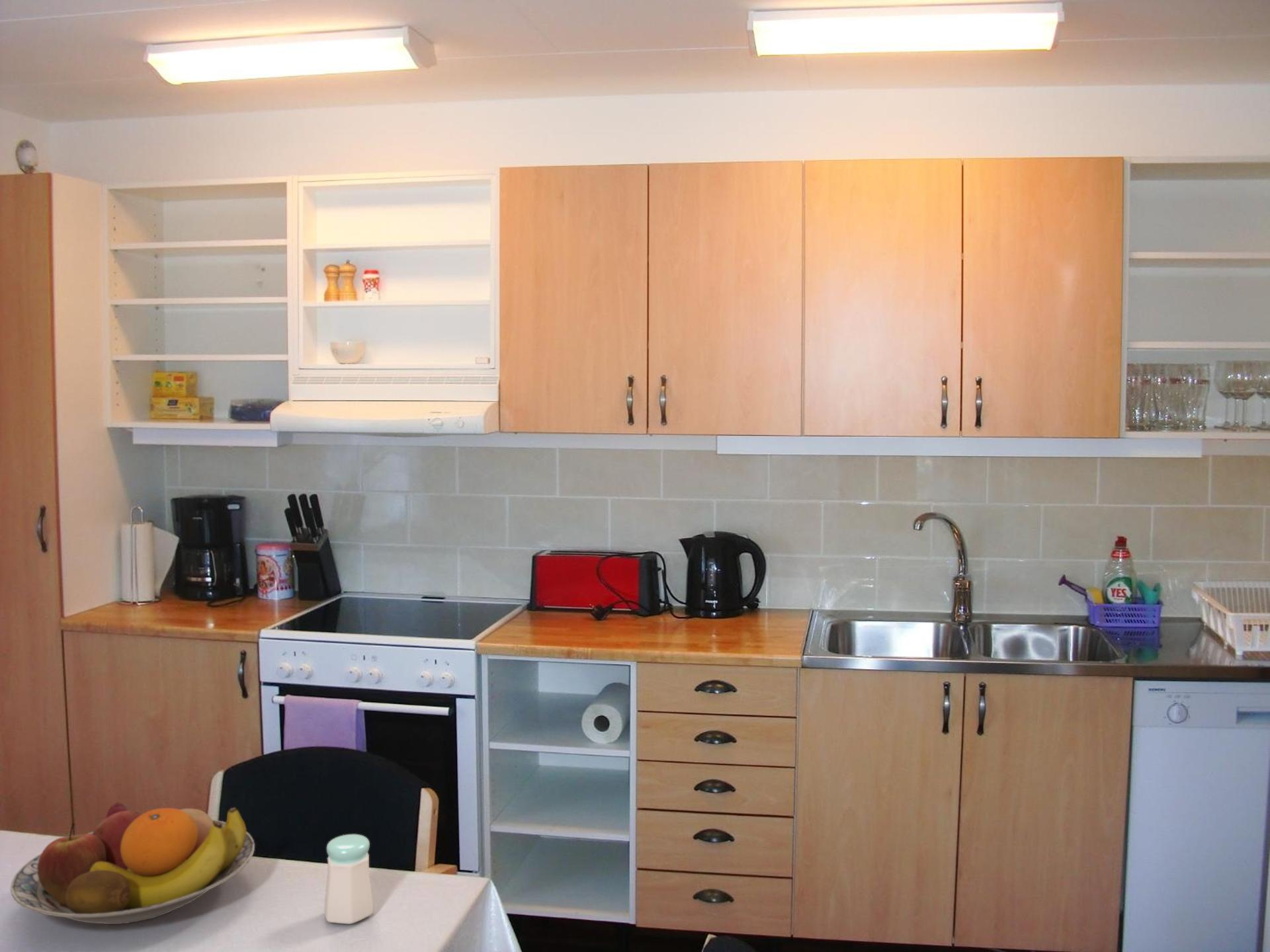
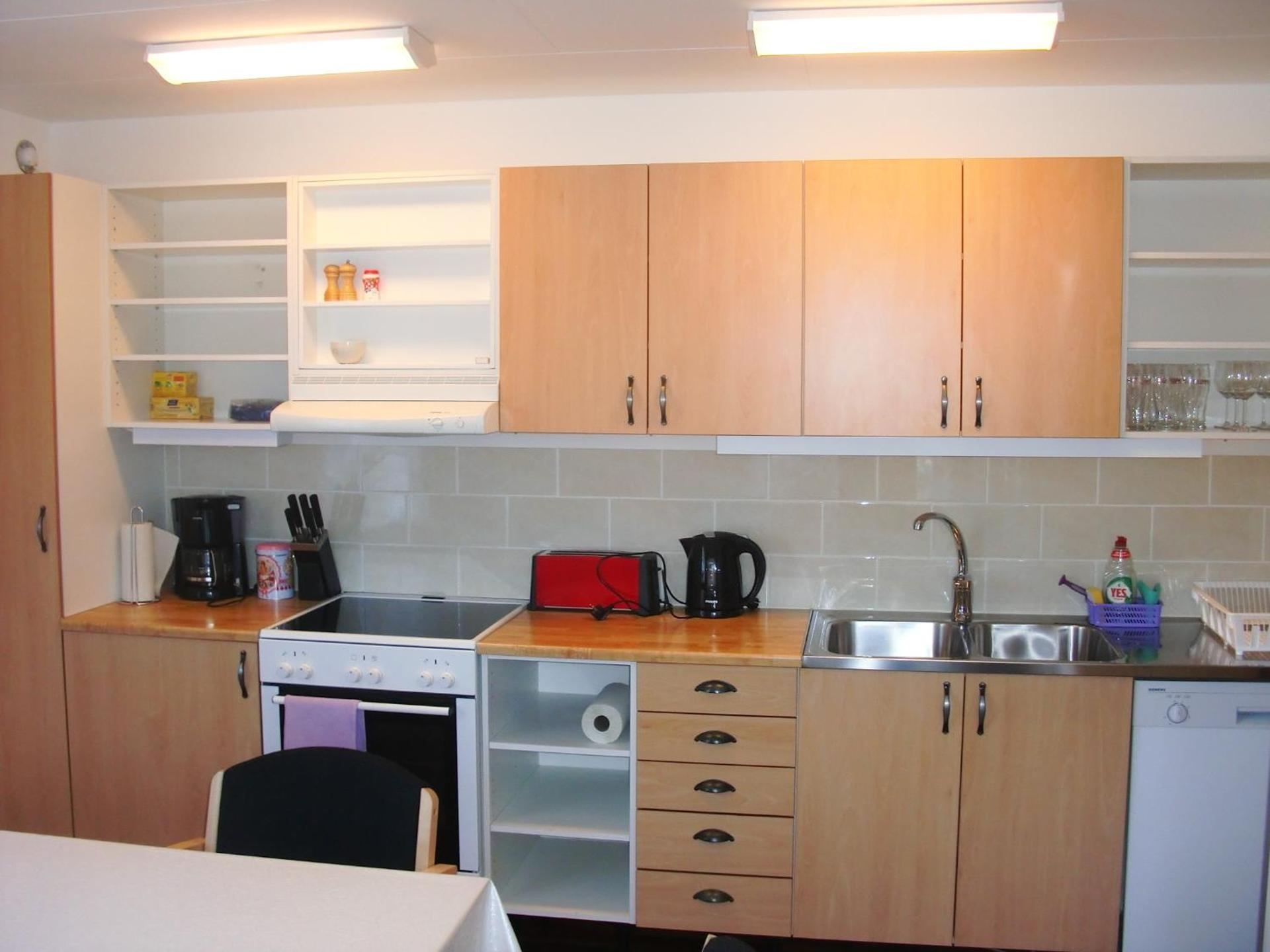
- salt shaker (348, 877)
- fruit bowl (138, 852)
